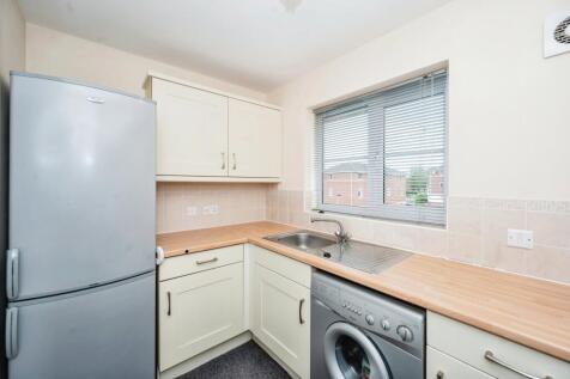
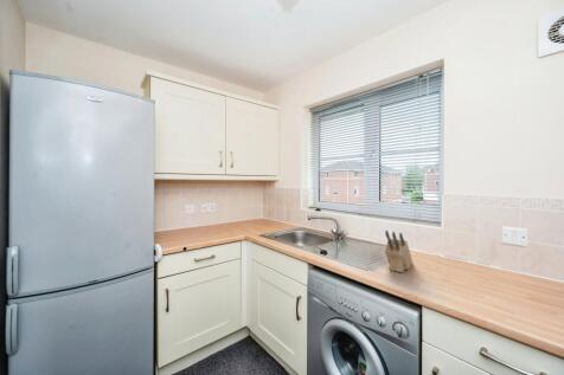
+ knife block (398, 247)
